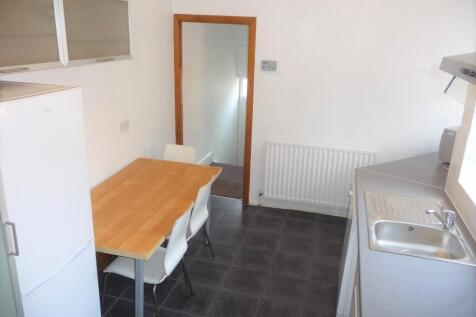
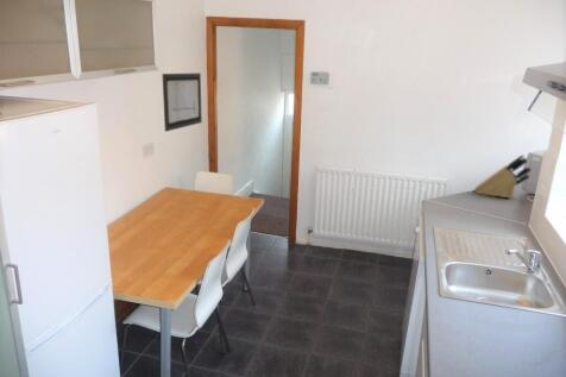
+ wall art (183, 100)
+ knife block (503, 175)
